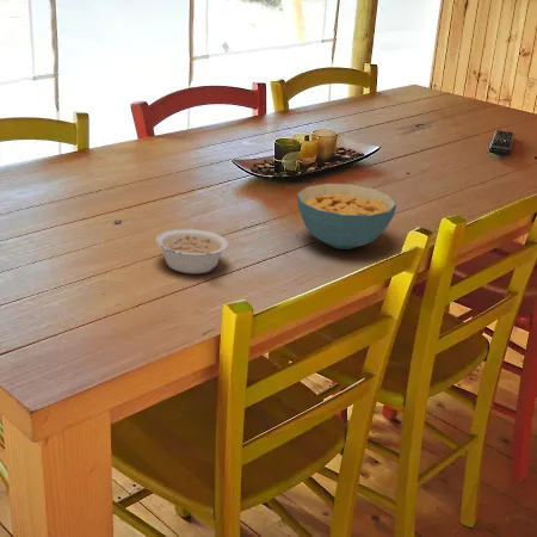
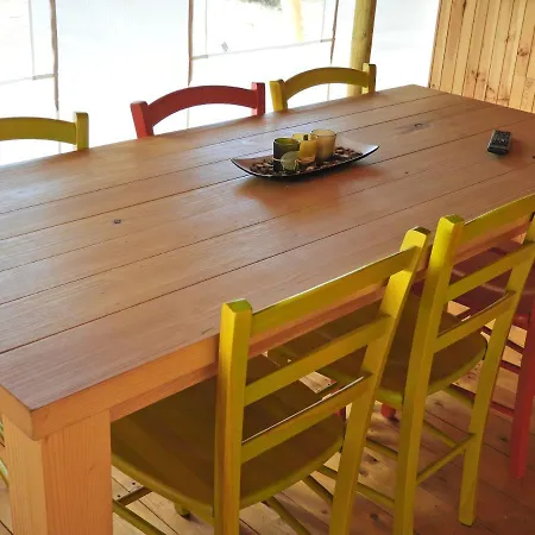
- legume (193, 251)
- cereal bowl (344, 221)
